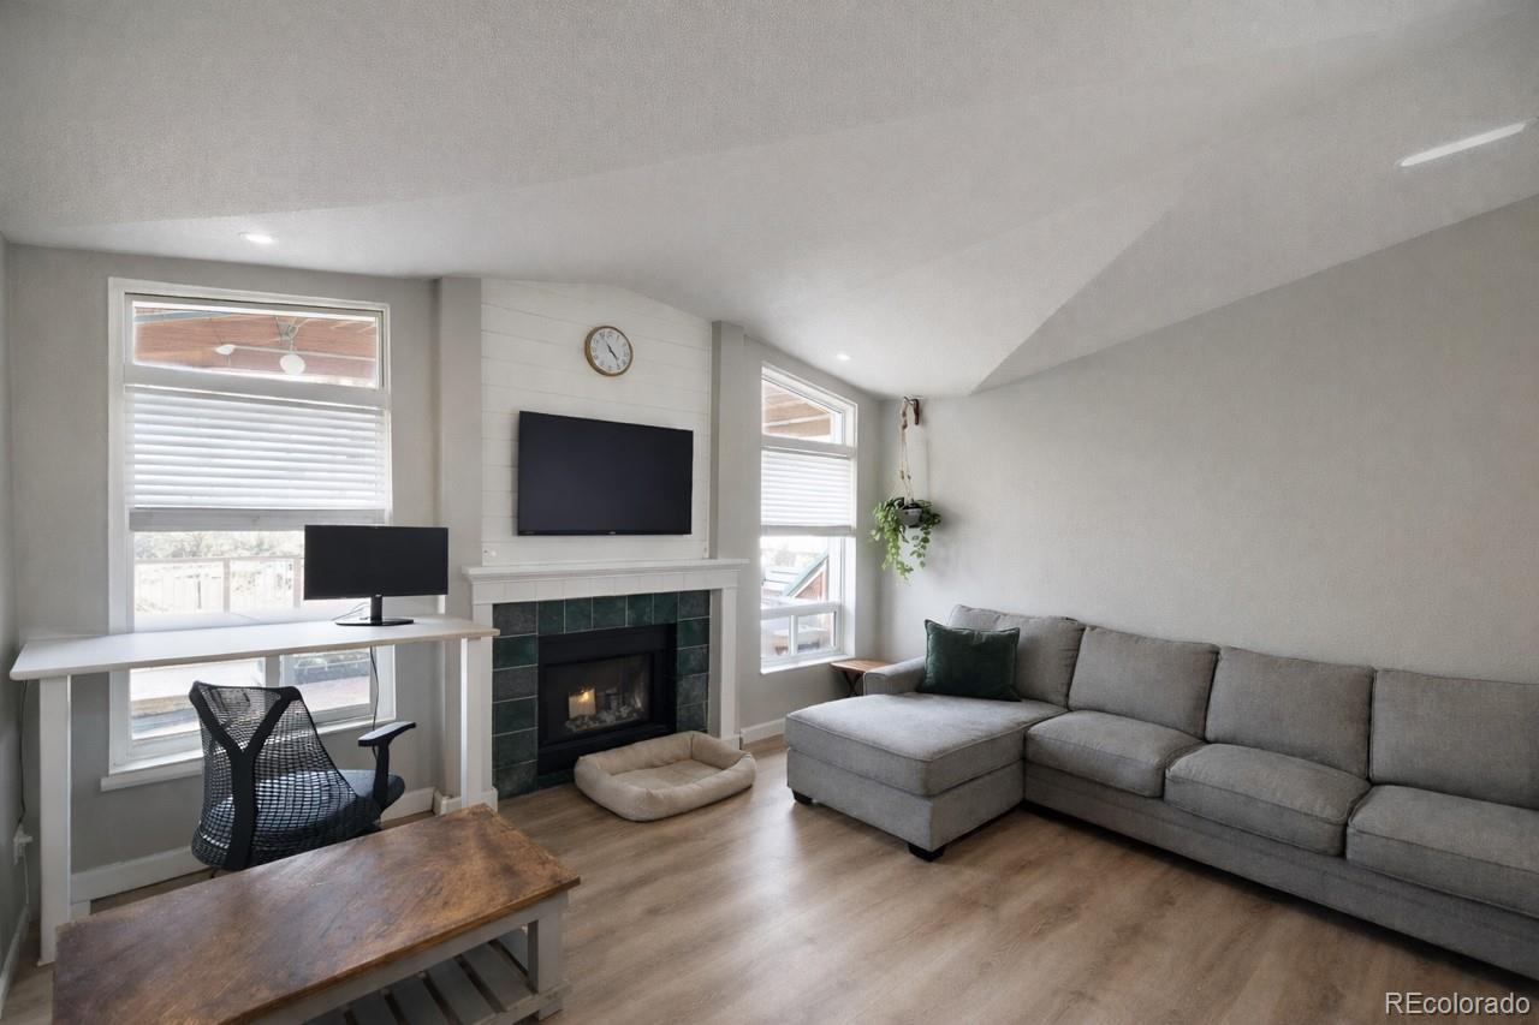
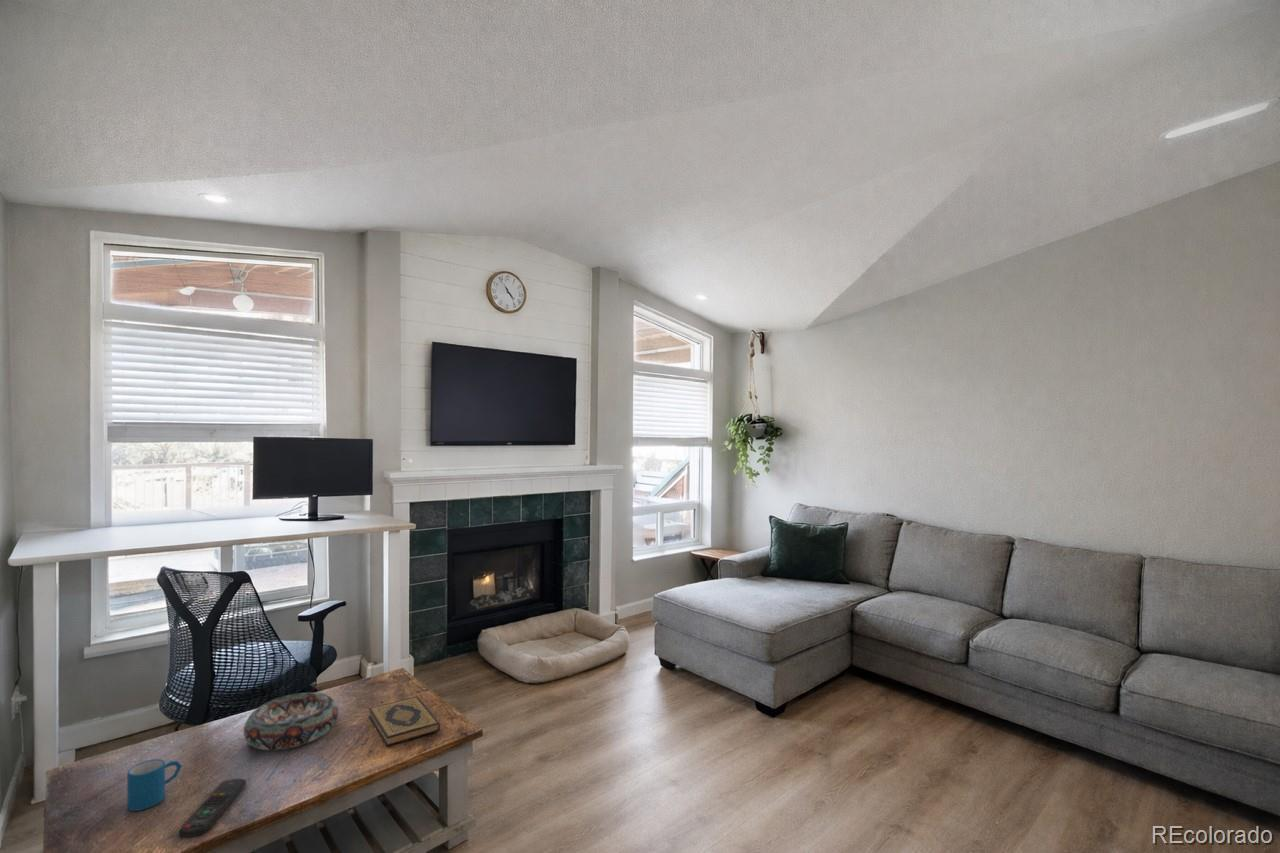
+ hardback book (403, 719)
+ remote control (214, 805)
+ decorative bowl (292, 720)
+ mug (155, 781)
